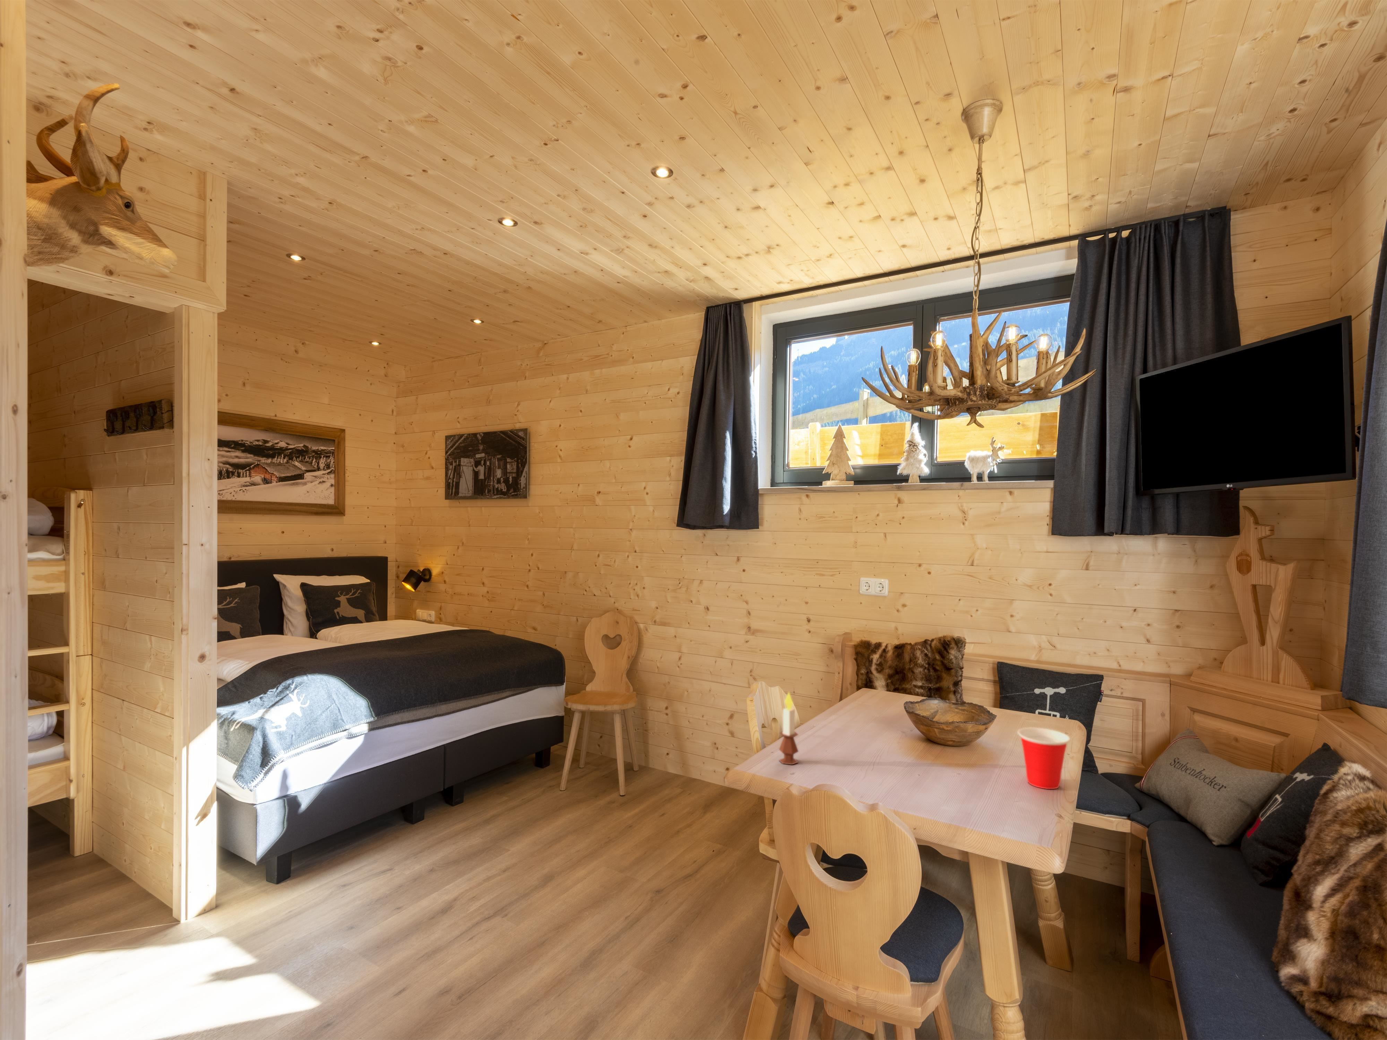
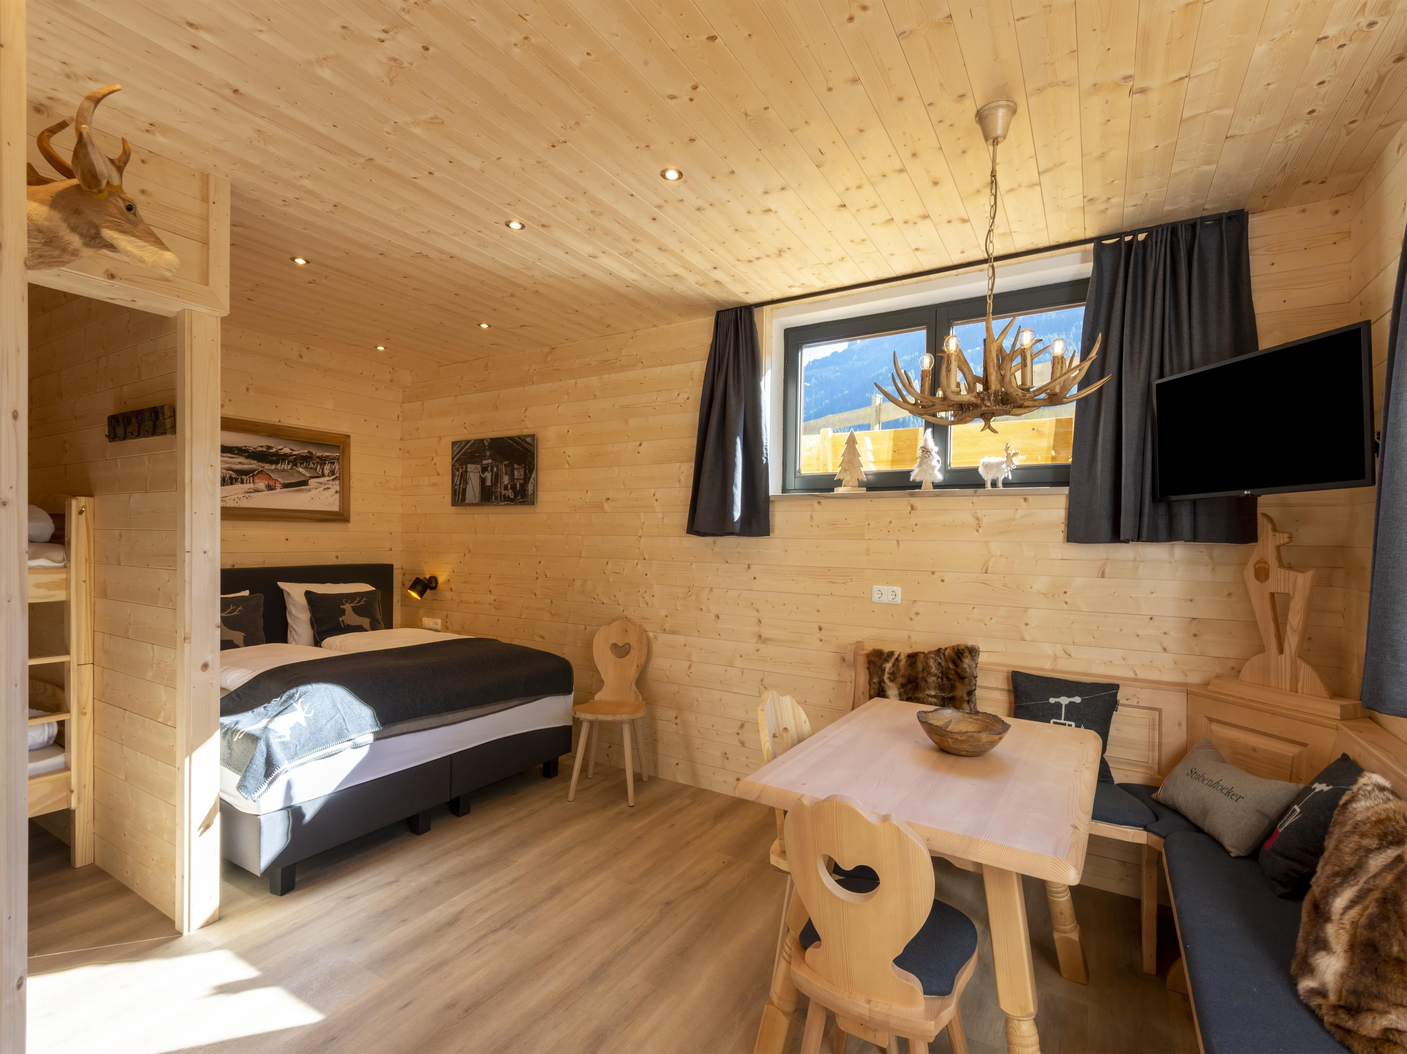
- candle (789, 725)
- cup (1043, 759)
